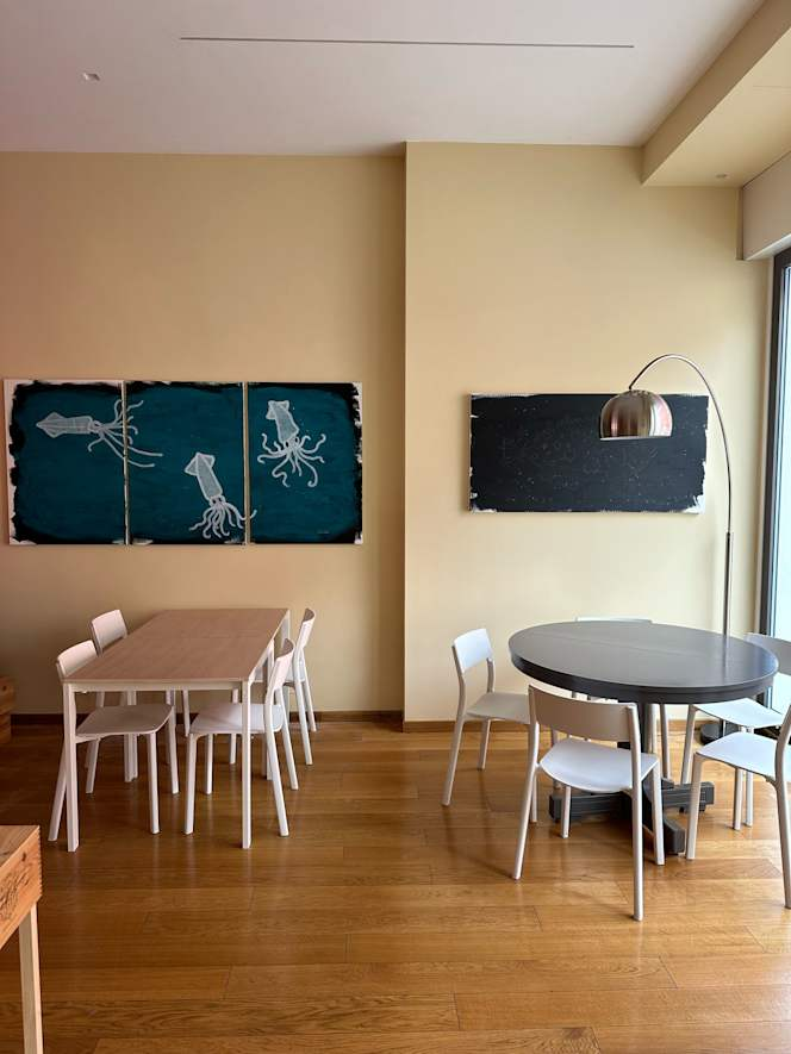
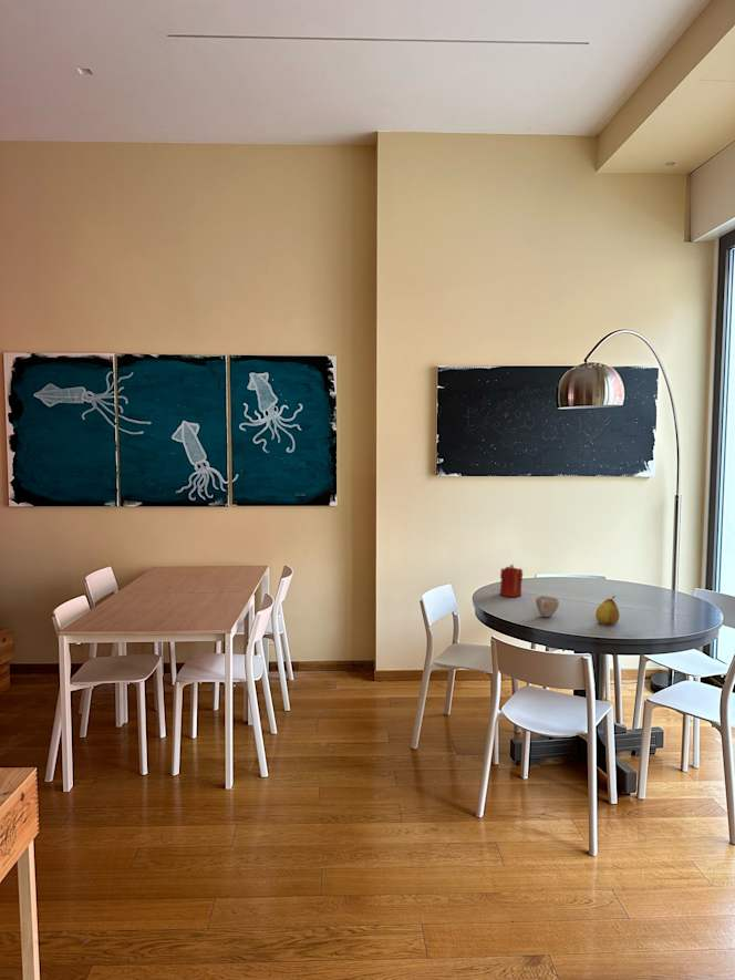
+ cup (546, 607)
+ candle (510, 579)
+ fruit (607, 609)
